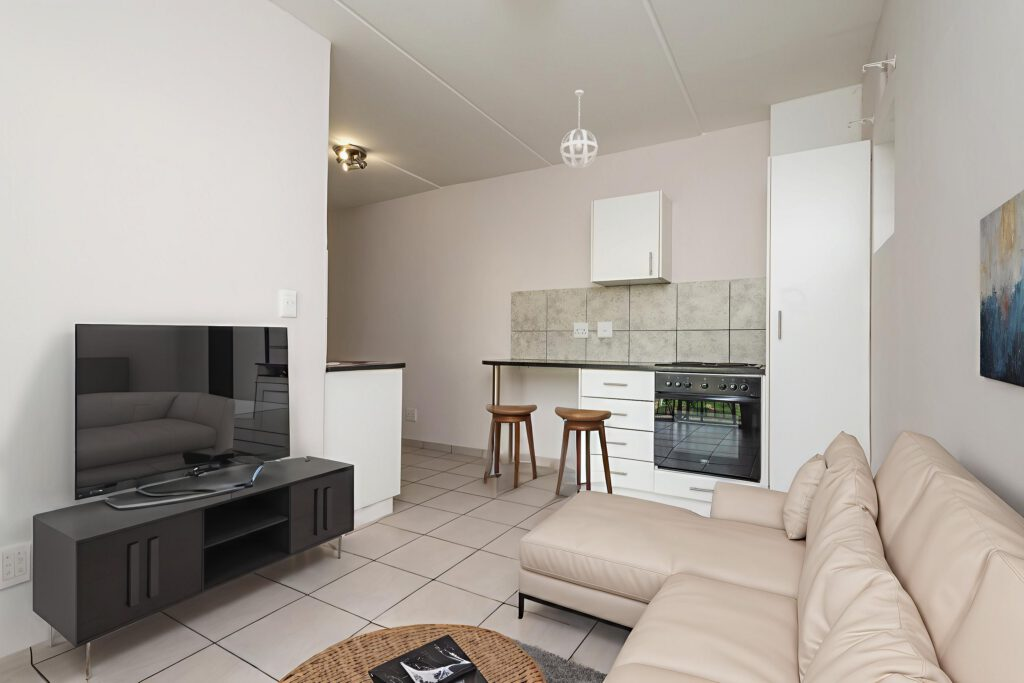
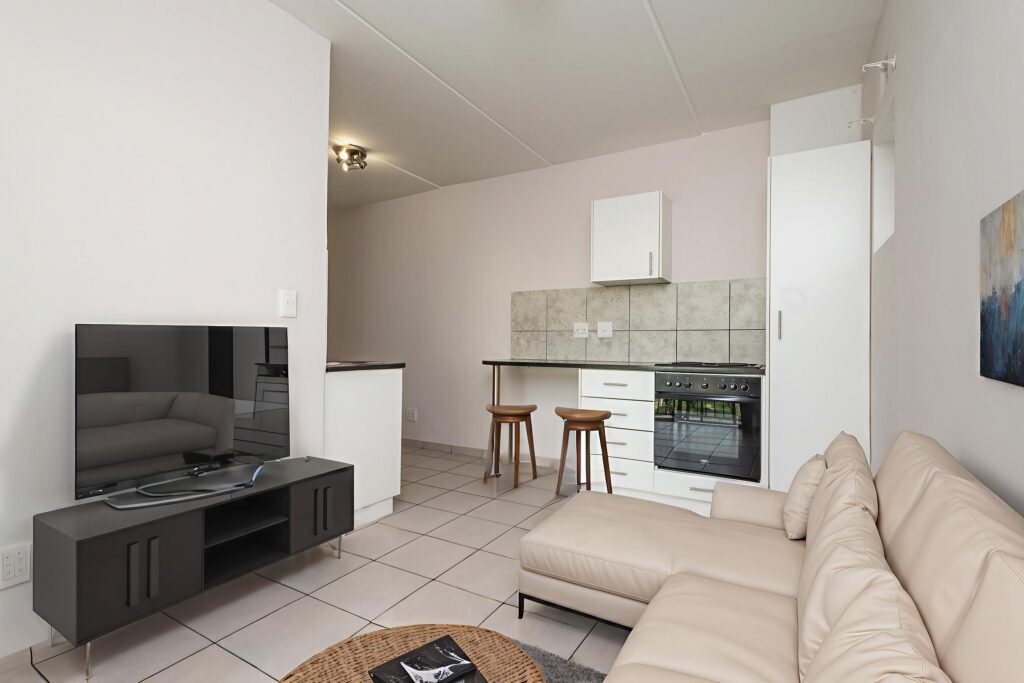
- pendant light (579, 130)
